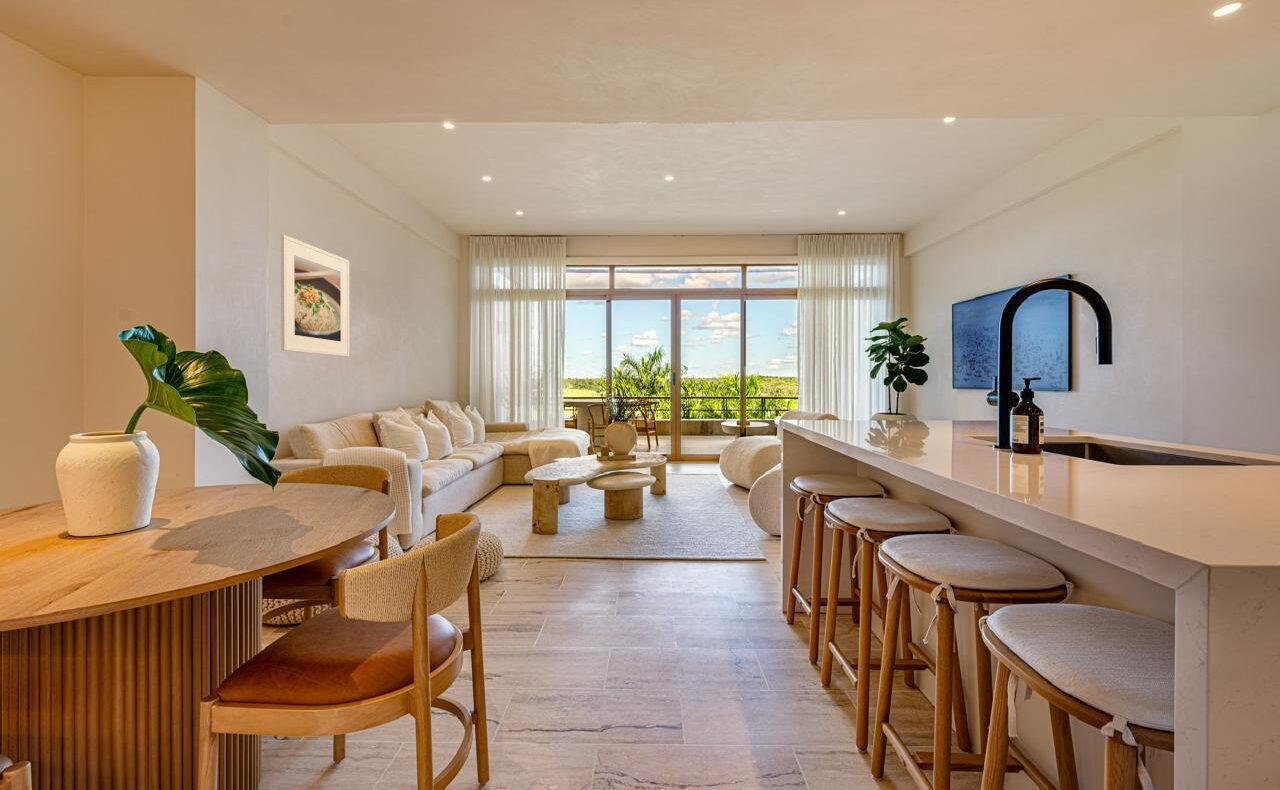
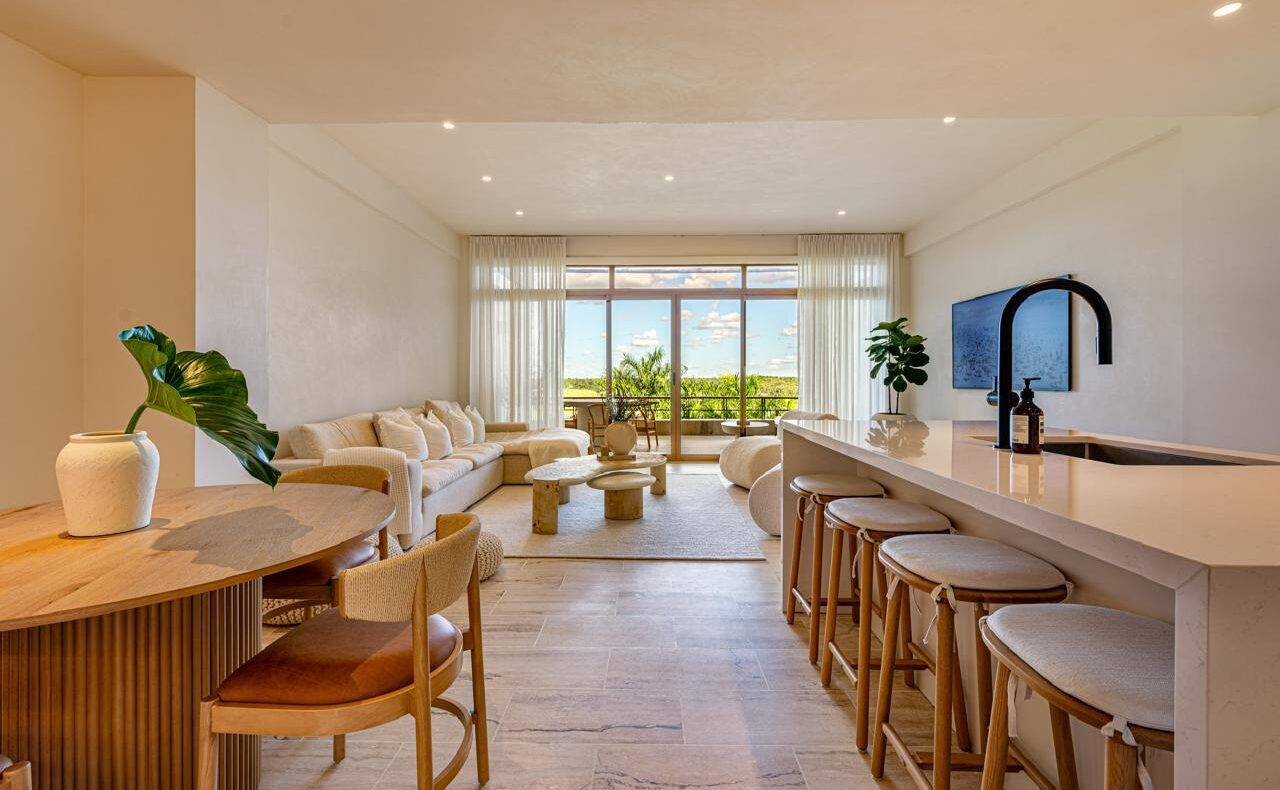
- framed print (318, 301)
